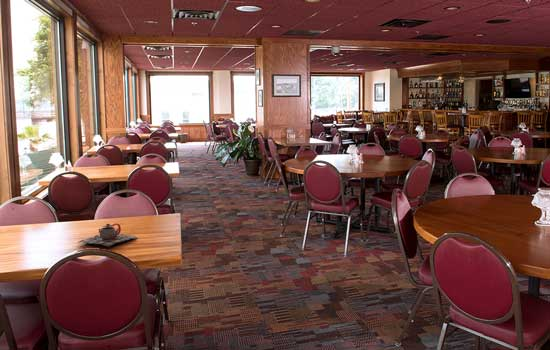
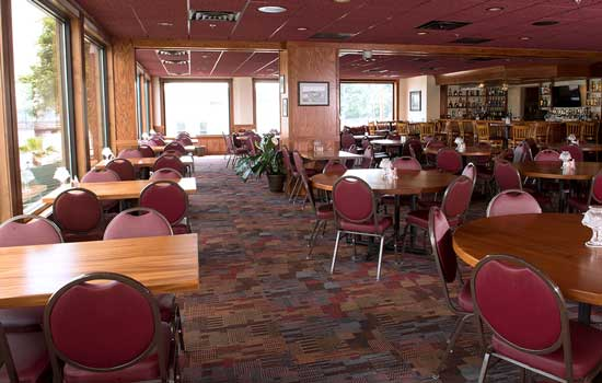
- teapot (108, 232)
